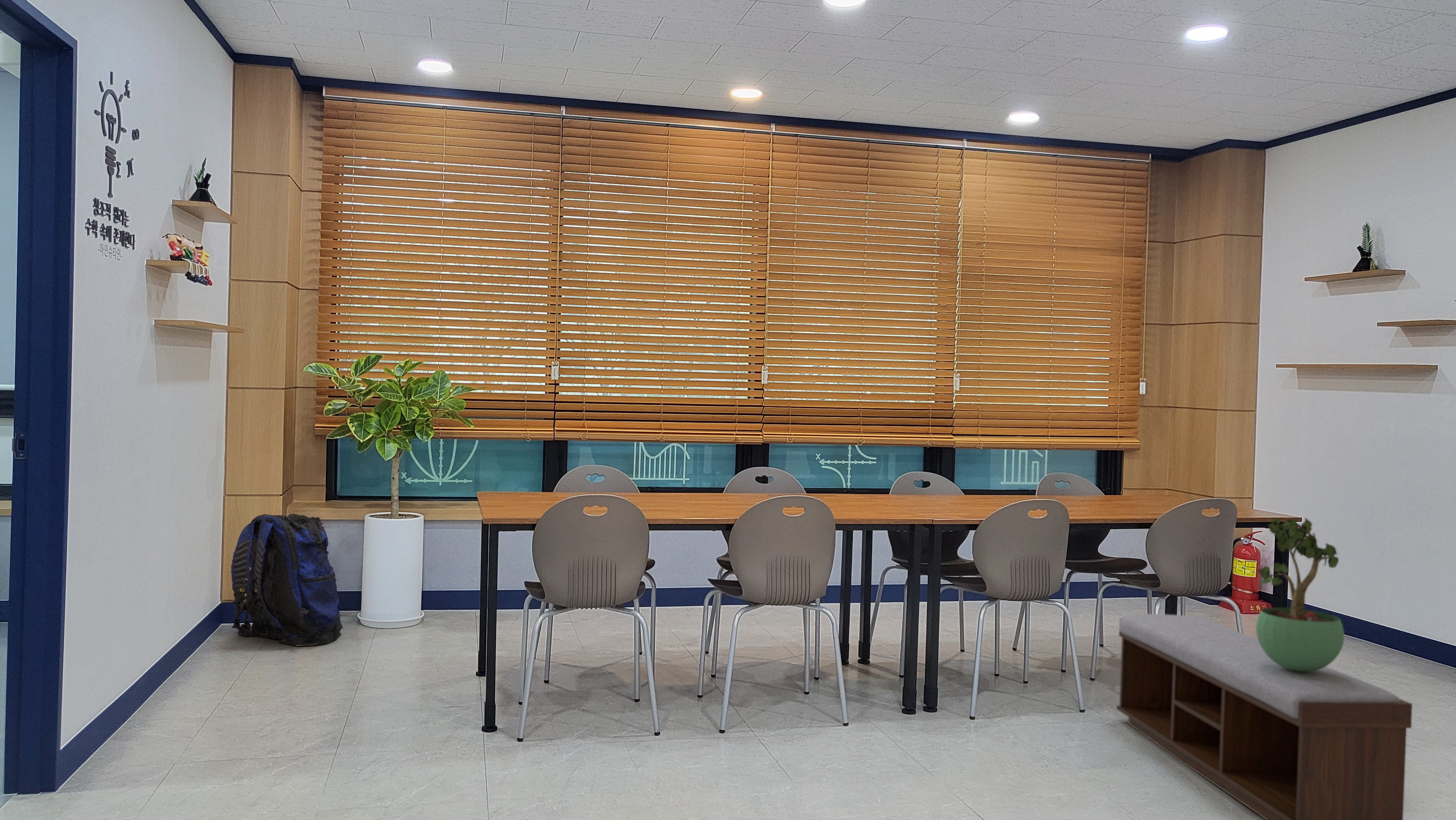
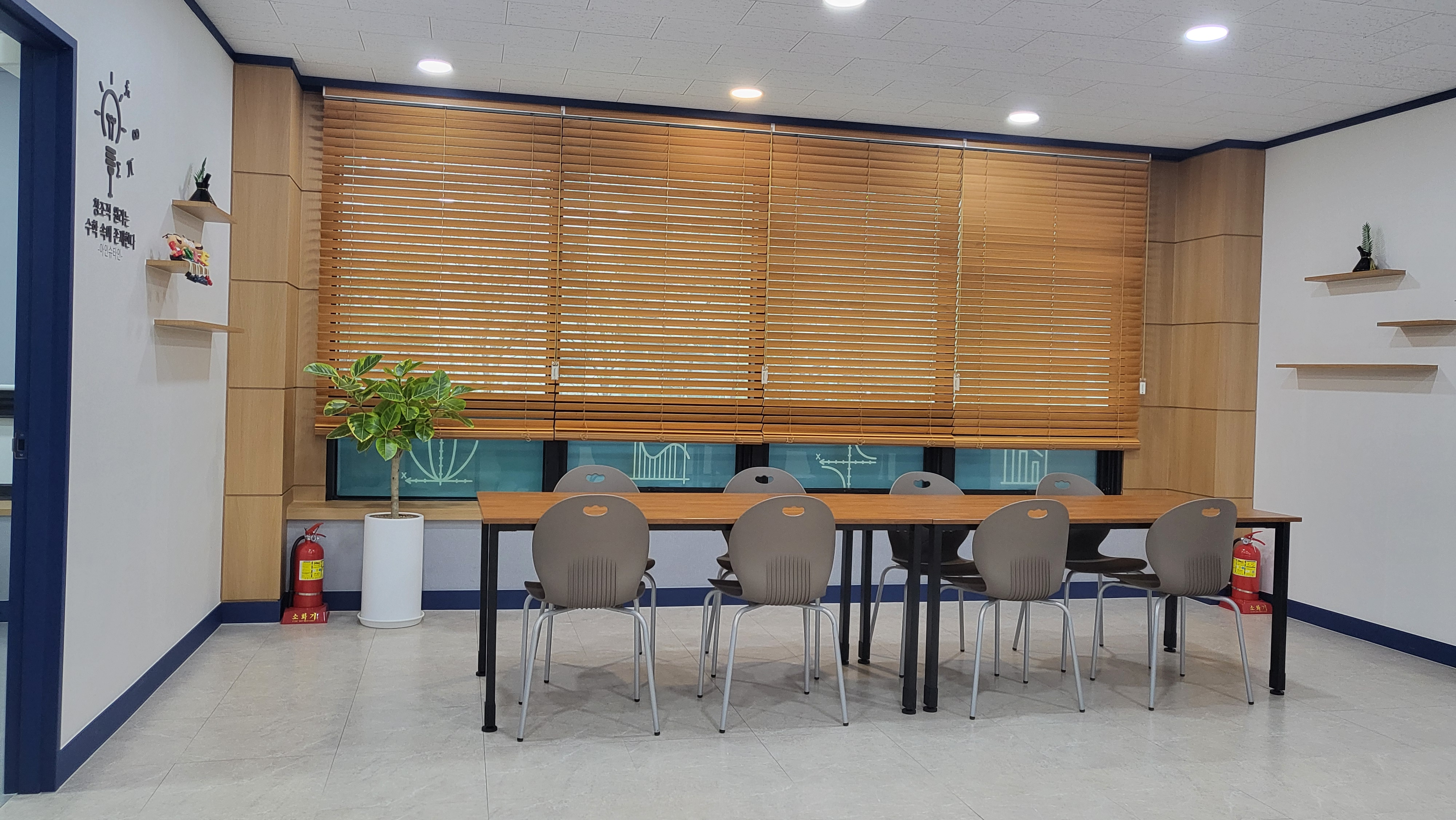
- potted plant (1303, 594)
- bench (1239, 709)
- backpack (287, 575)
